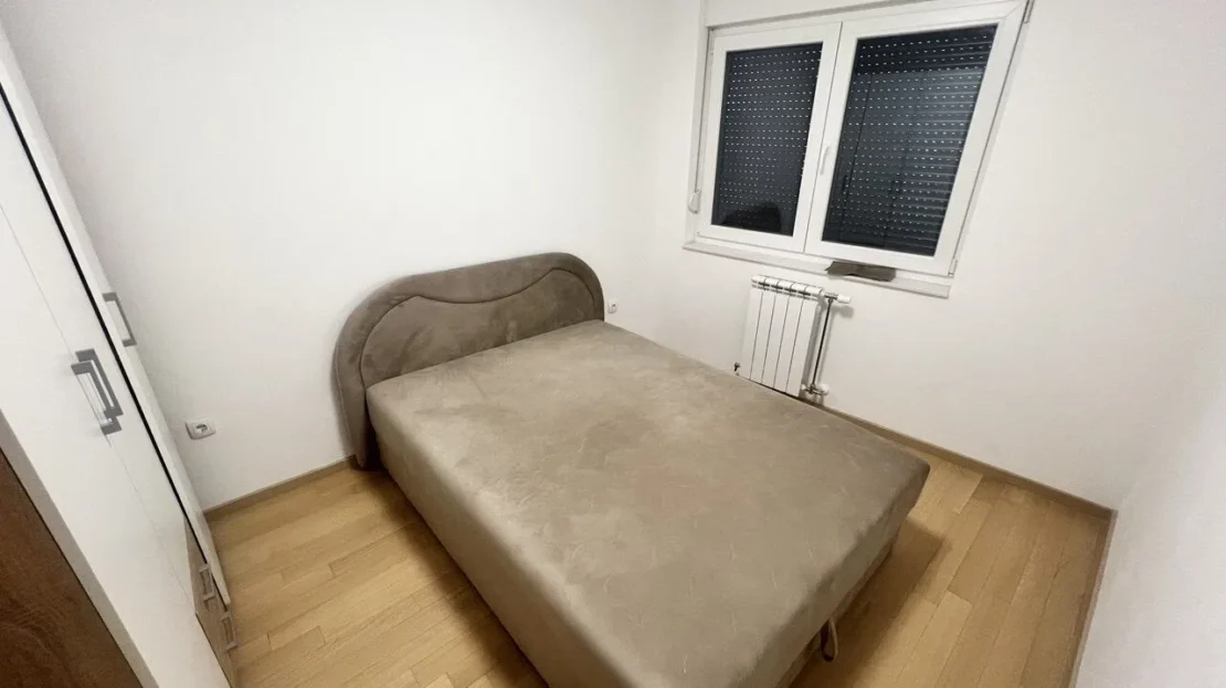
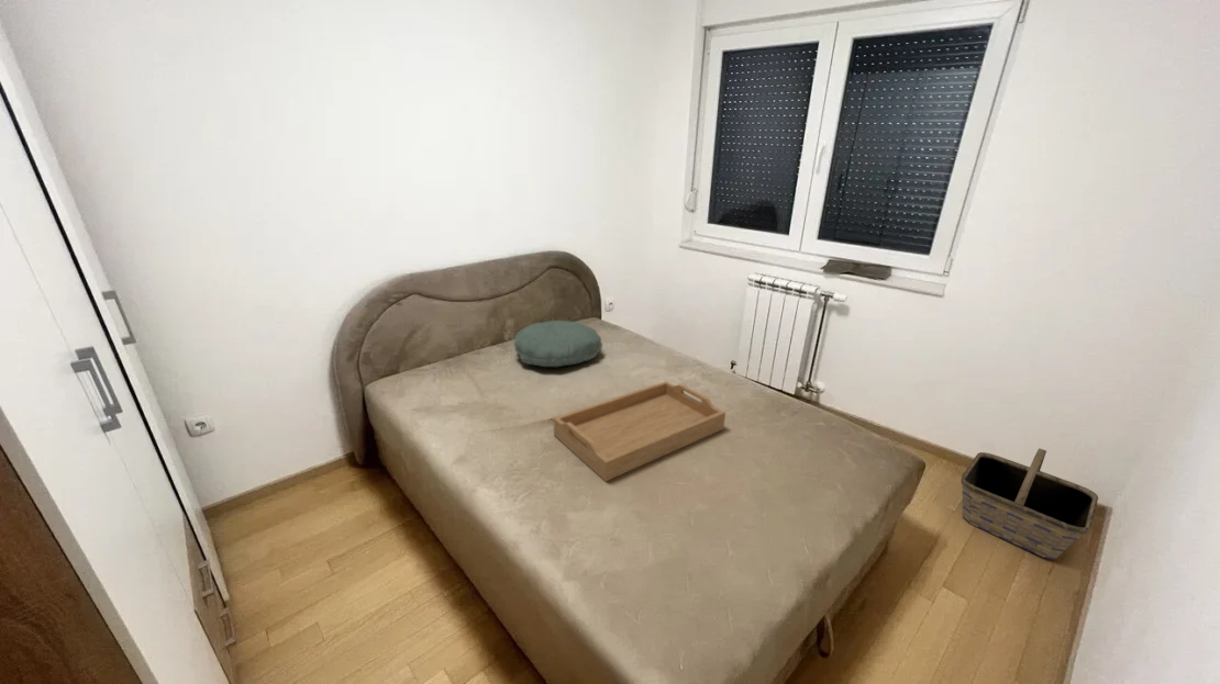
+ pillow (556, 341)
+ basket (1027, 490)
+ serving tray (640, 421)
